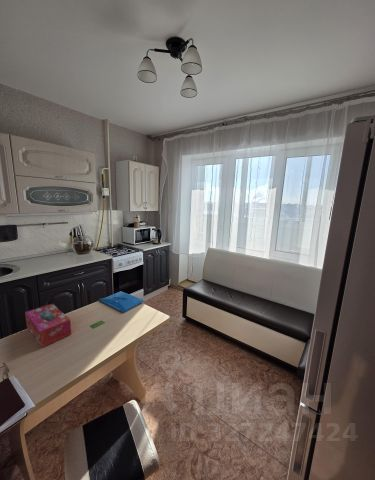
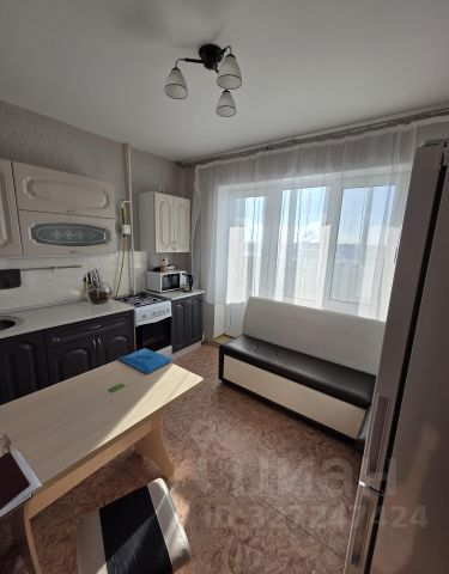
- tissue box (47, 323)
